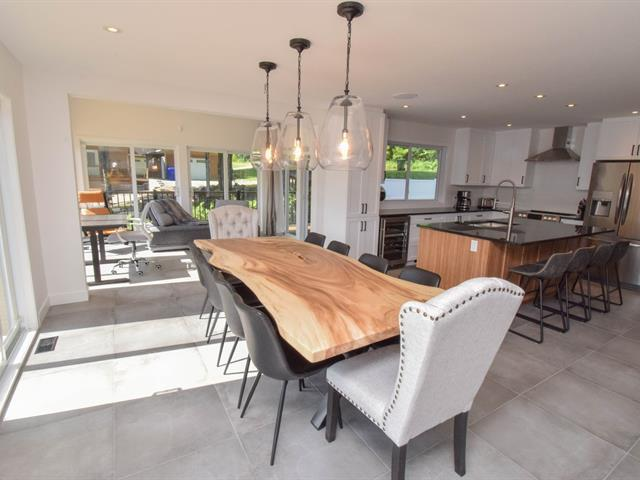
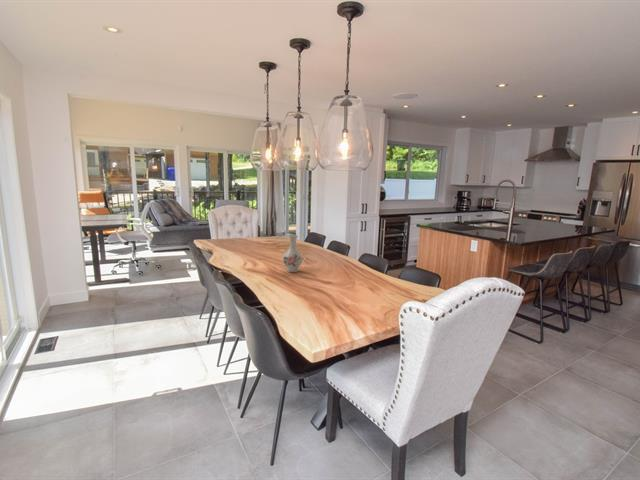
+ vase (292, 253)
